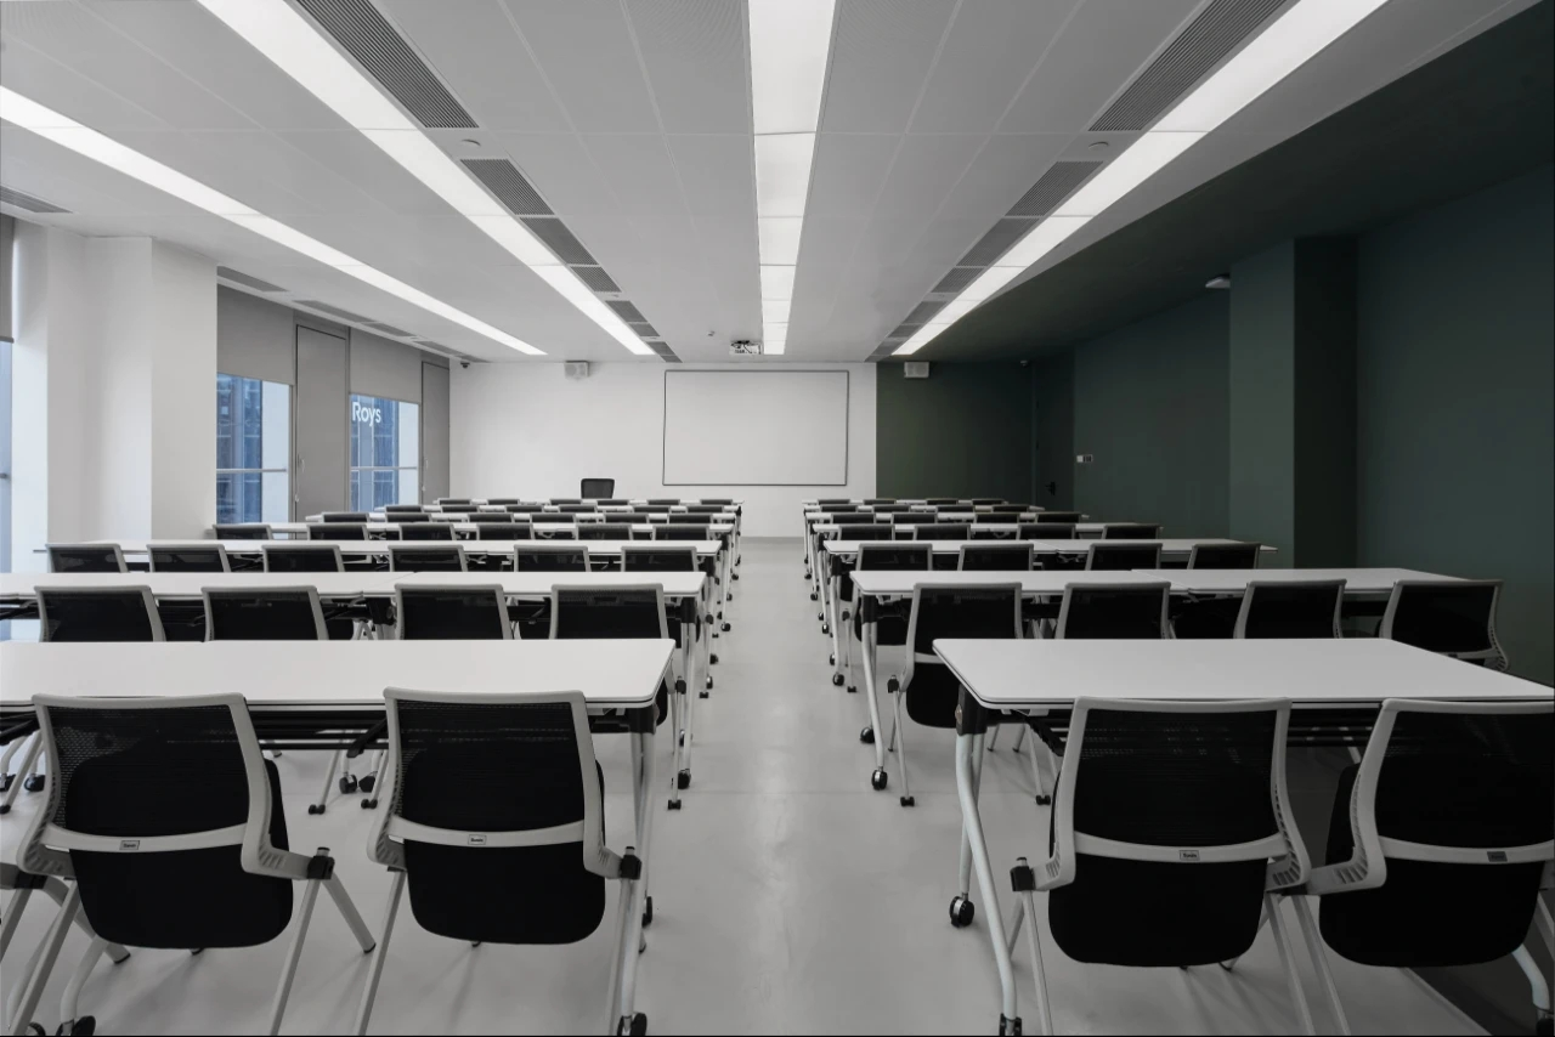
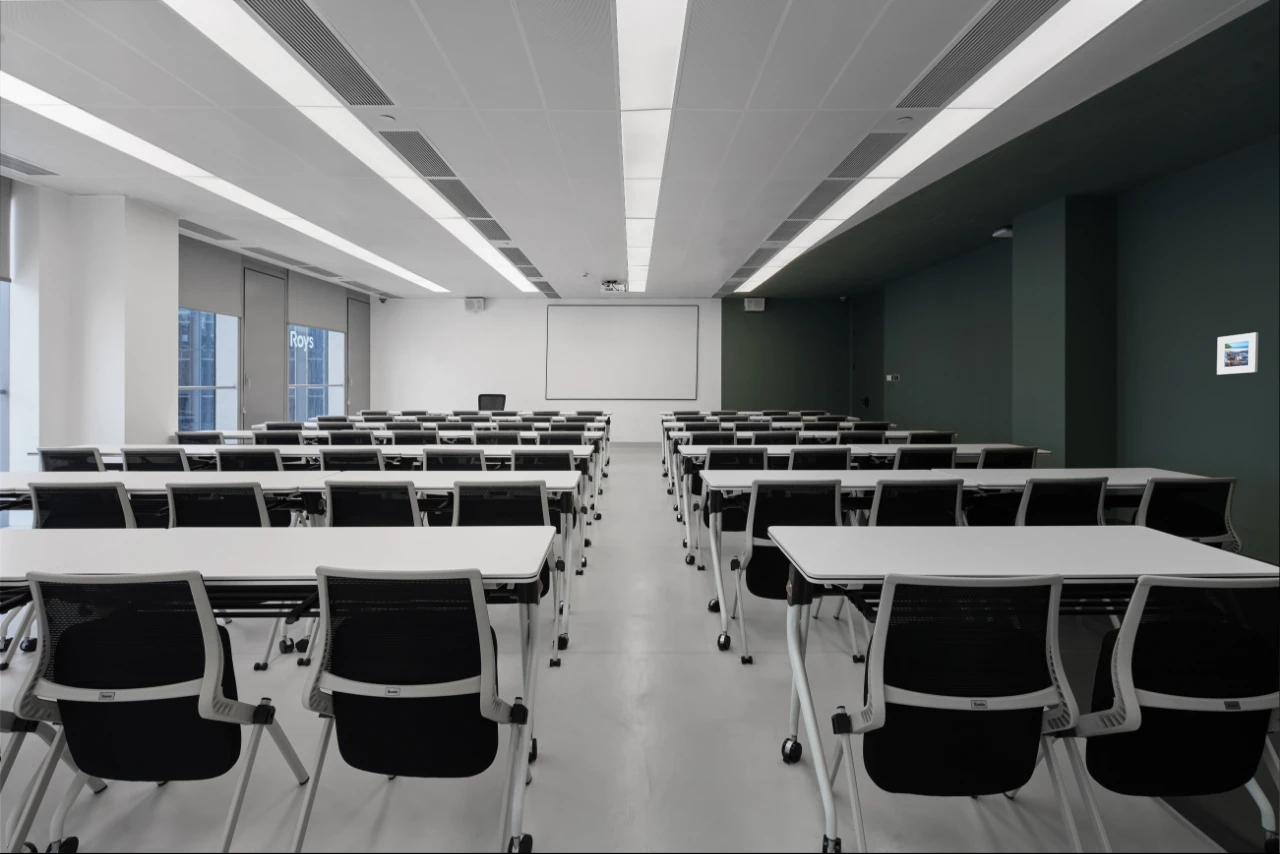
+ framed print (1236, 354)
